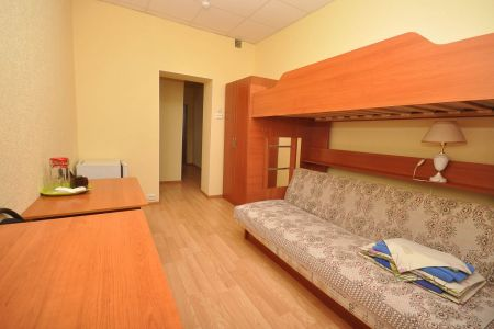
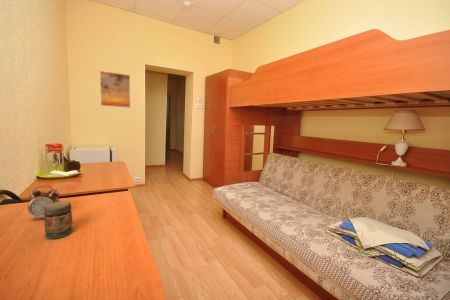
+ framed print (115, 90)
+ jar (58, 219)
+ alarm clock (44, 201)
